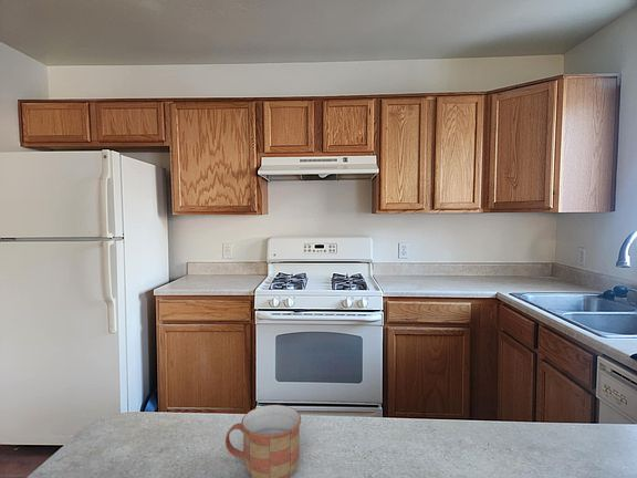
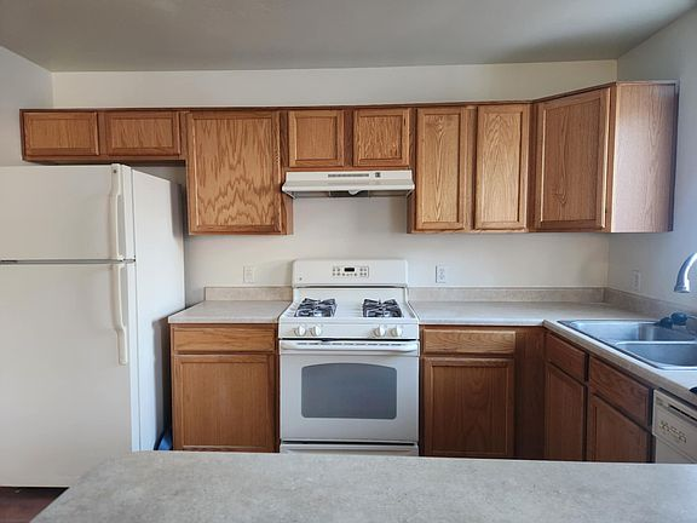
- mug (263, 444)
